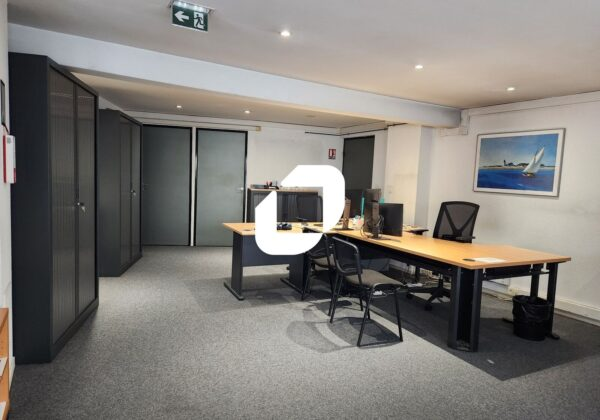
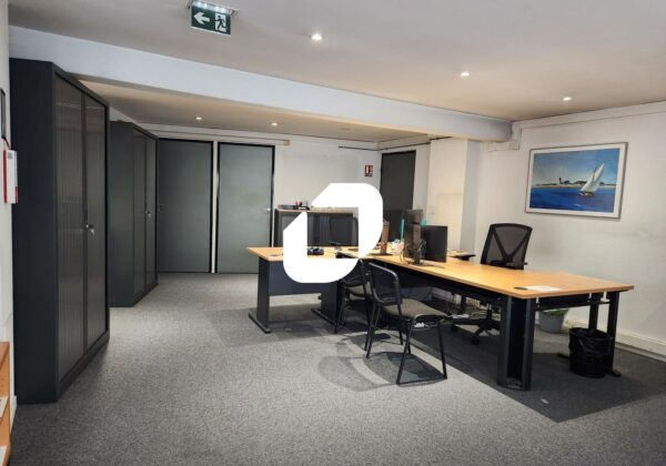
+ potted plant (551, 311)
